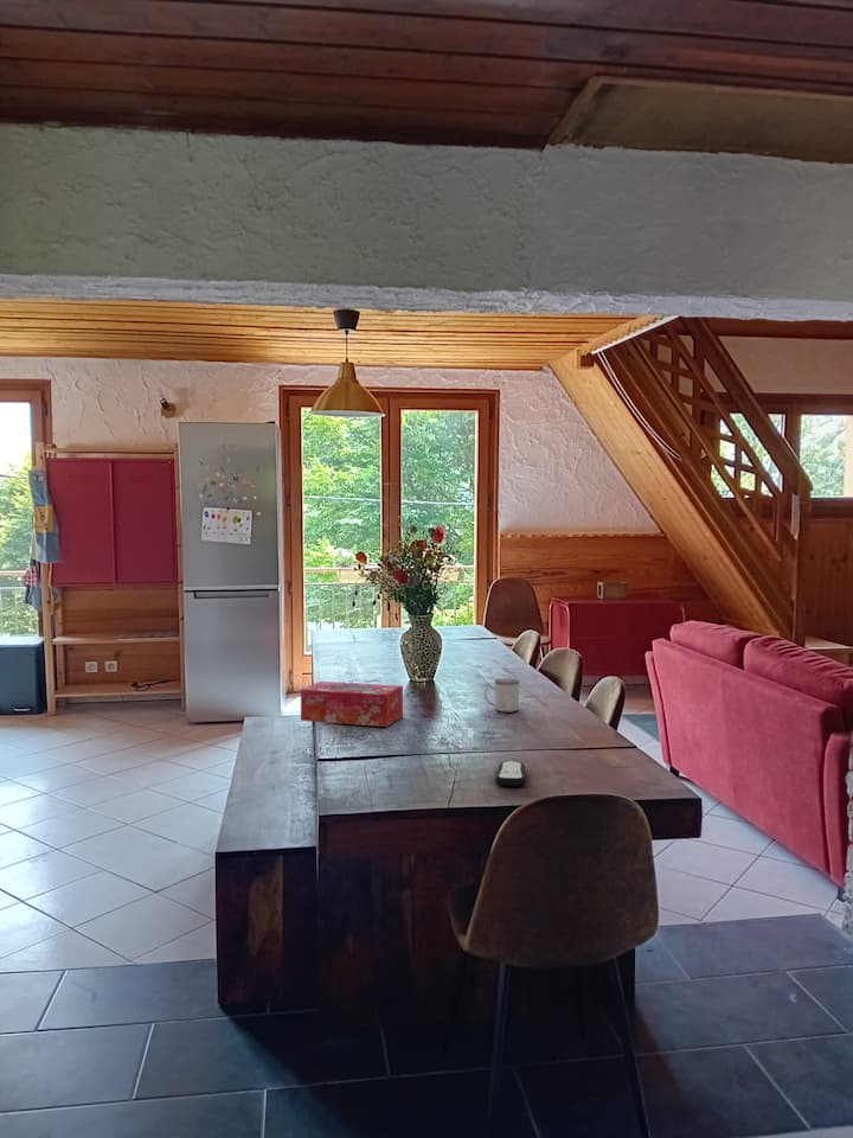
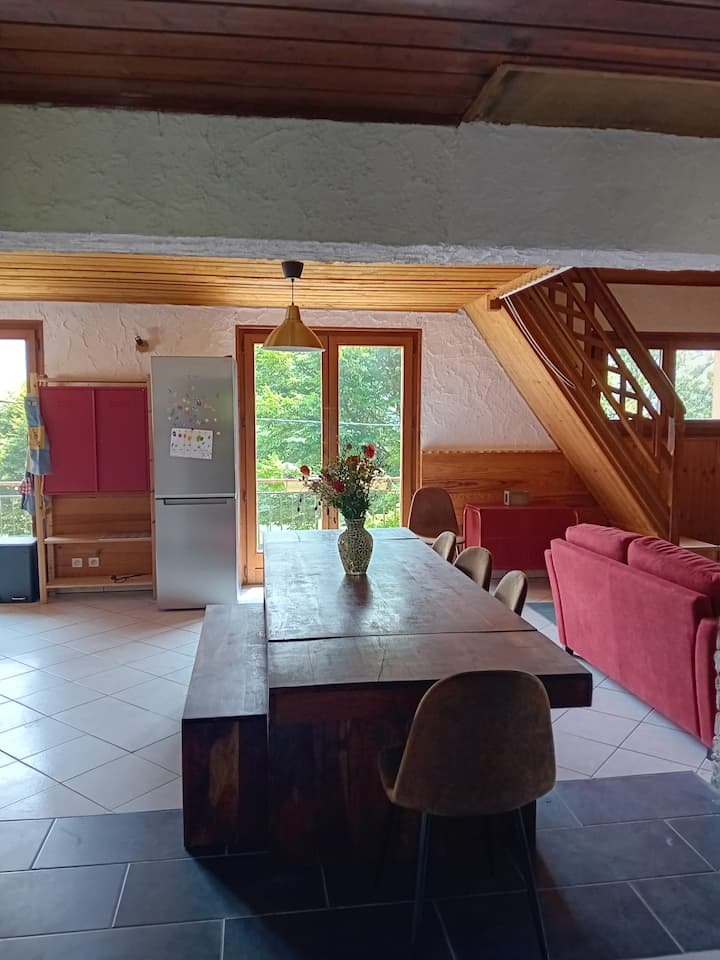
- remote control (511, 772)
- tissue box (352, 703)
- mug (501, 695)
